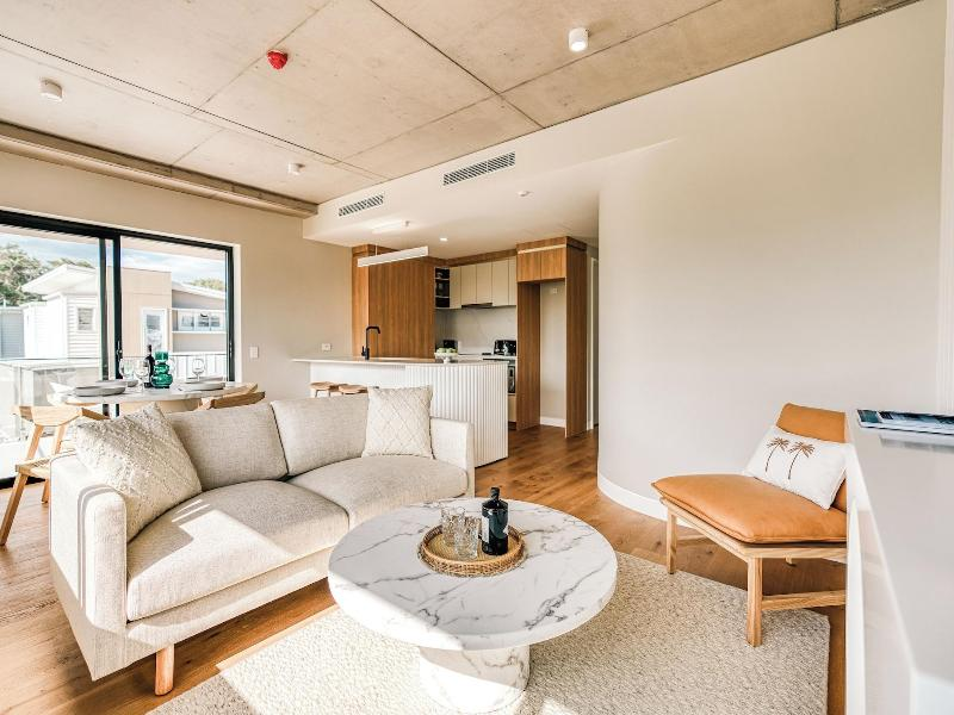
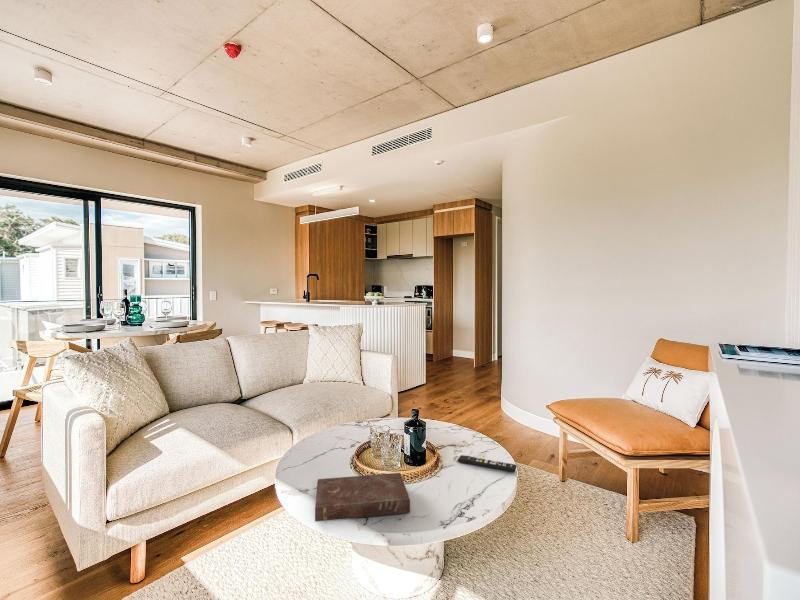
+ remote control (486, 463)
+ book (361, 495)
